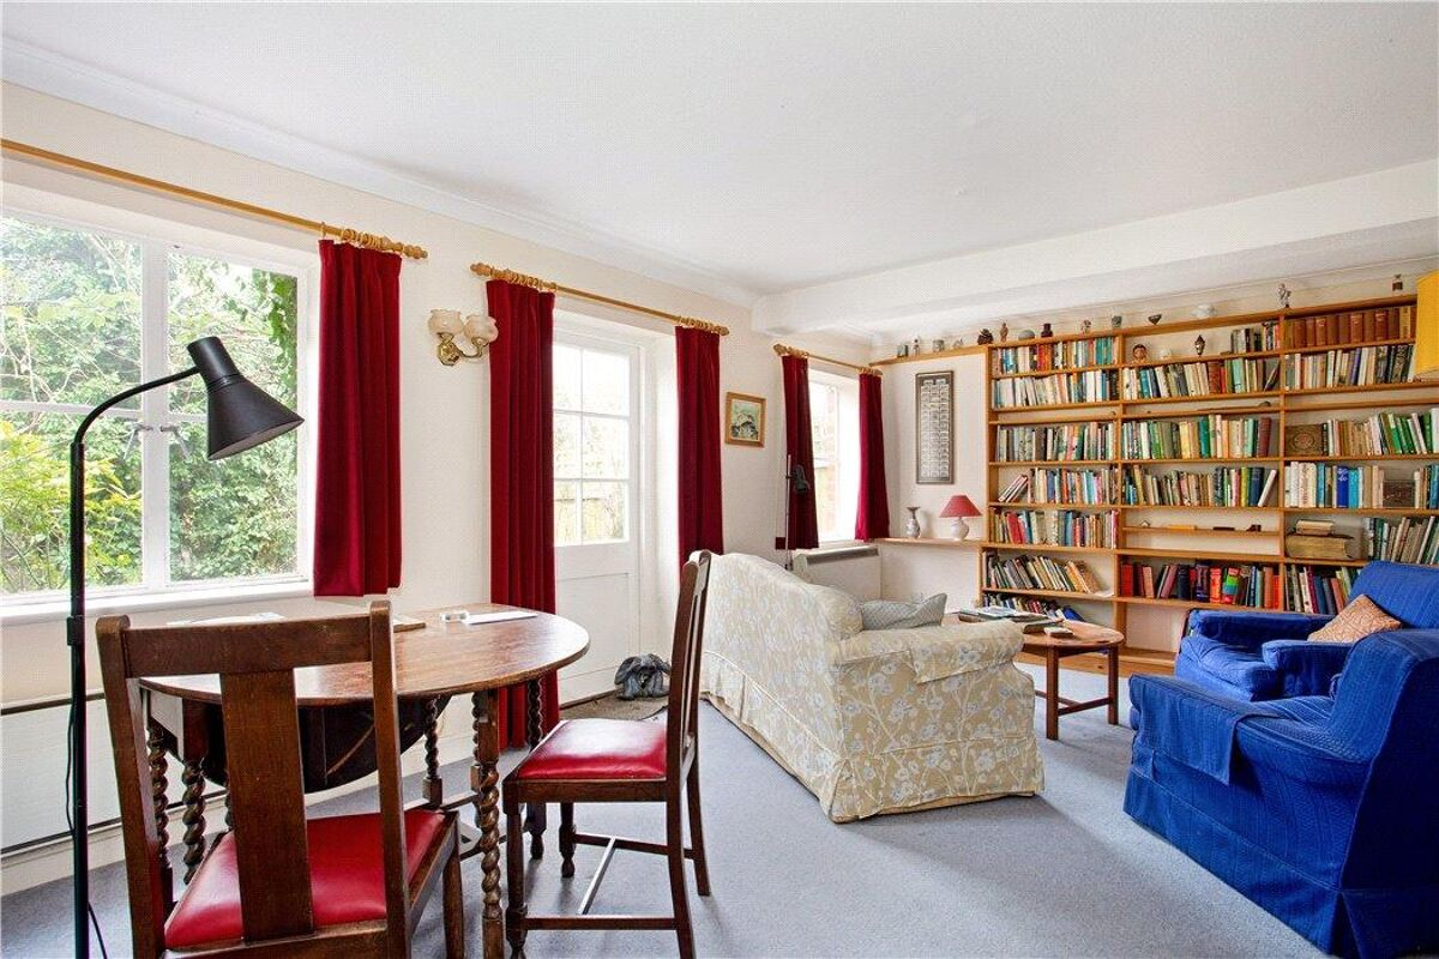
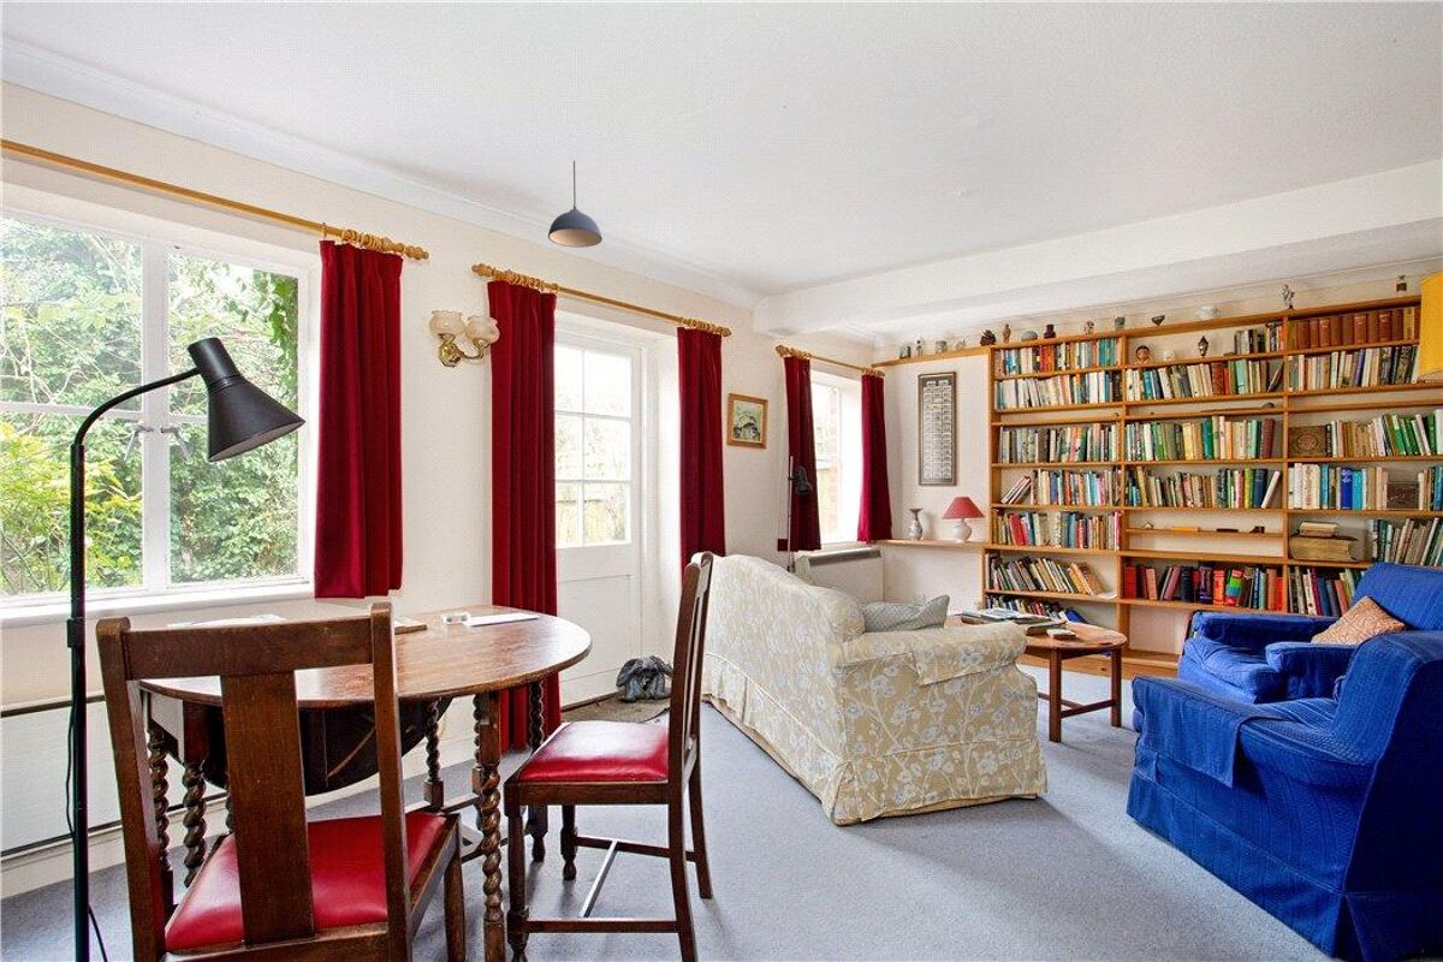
+ pendant light (574, 198)
